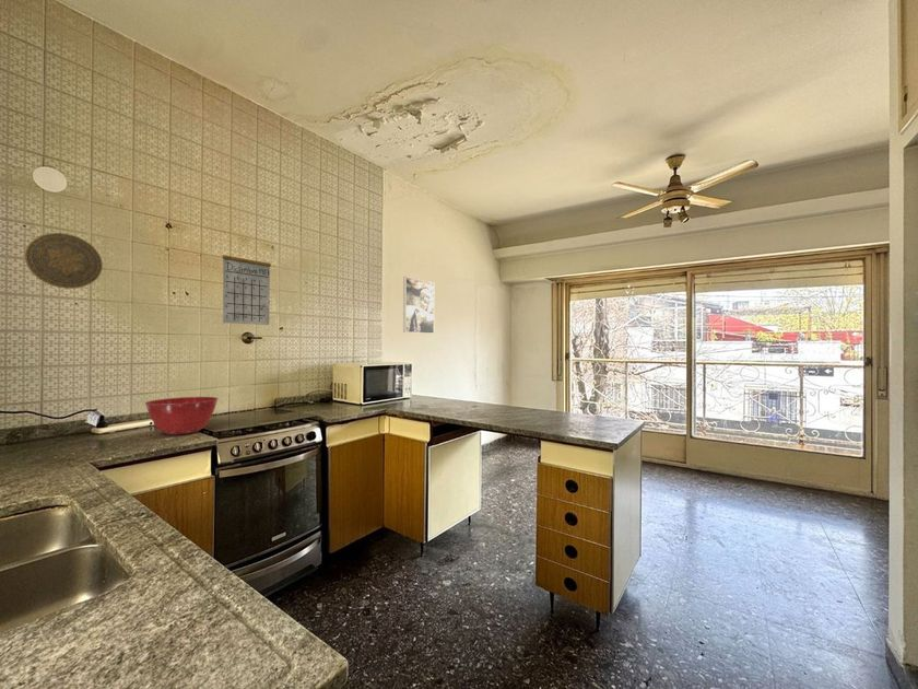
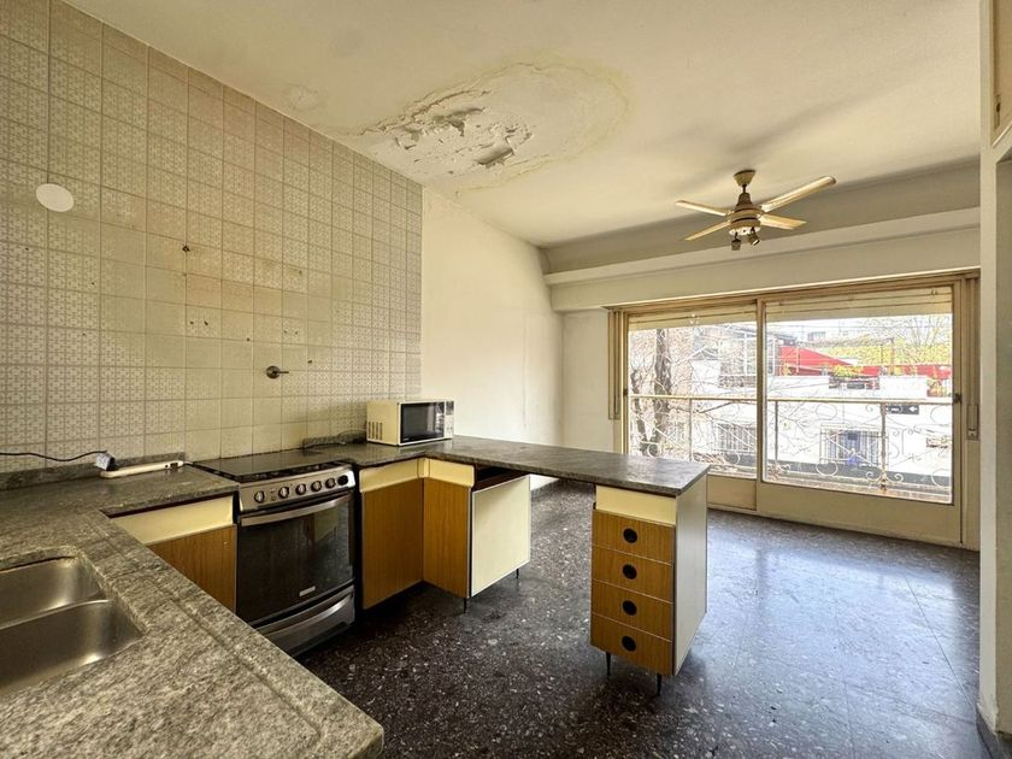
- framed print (419, 306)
- calendar (247, 283)
- mixing bowl (183, 416)
- decorative plate (66, 260)
